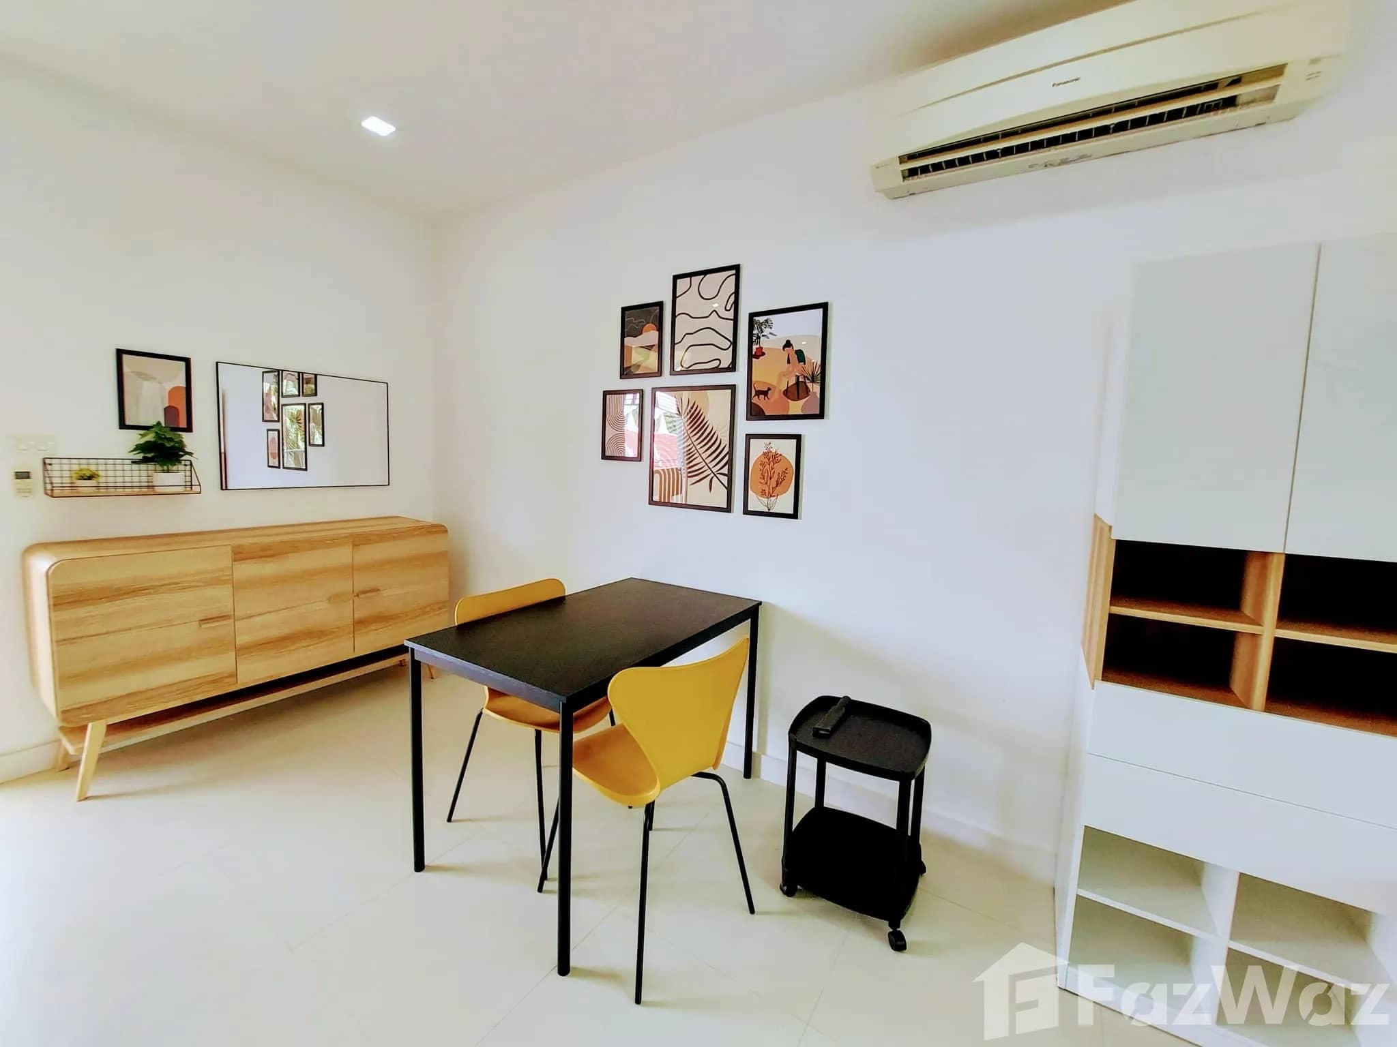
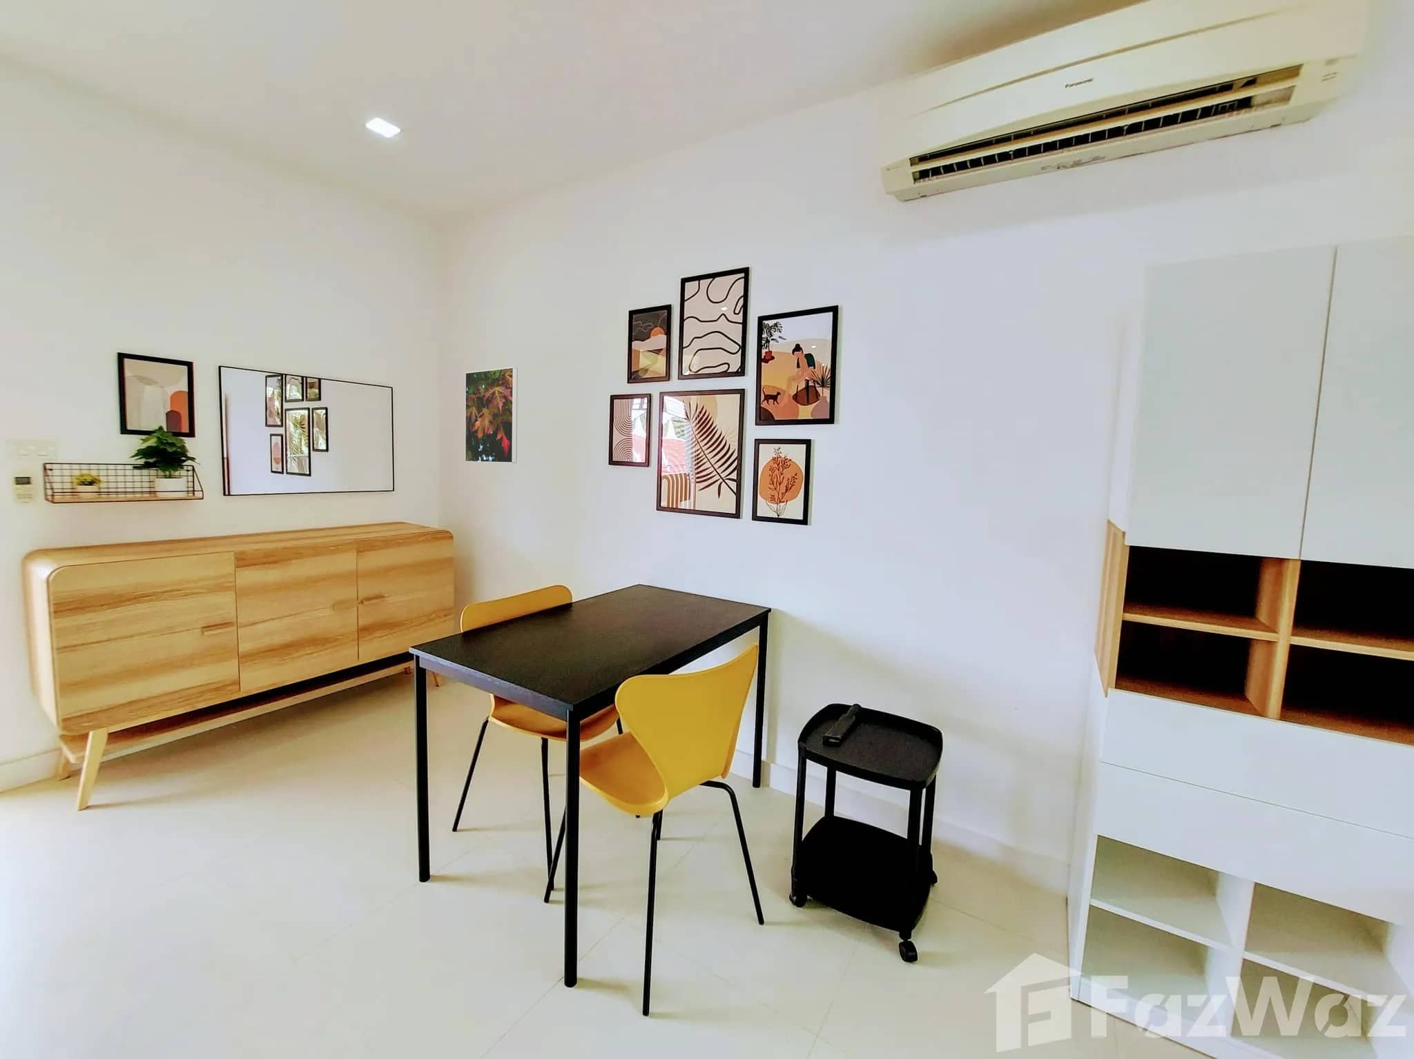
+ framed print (490, 416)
